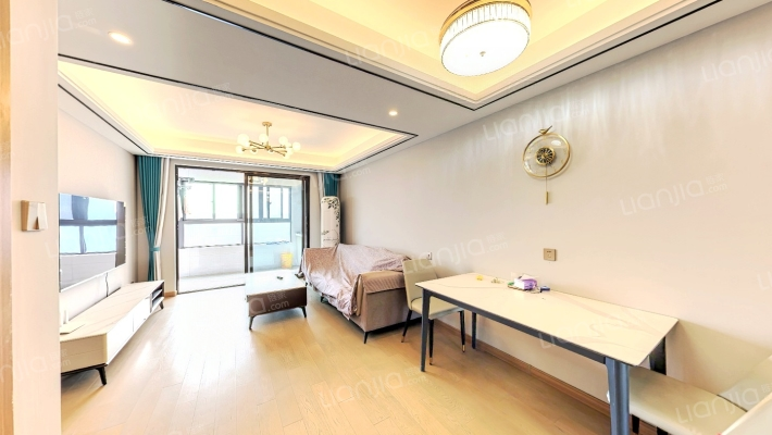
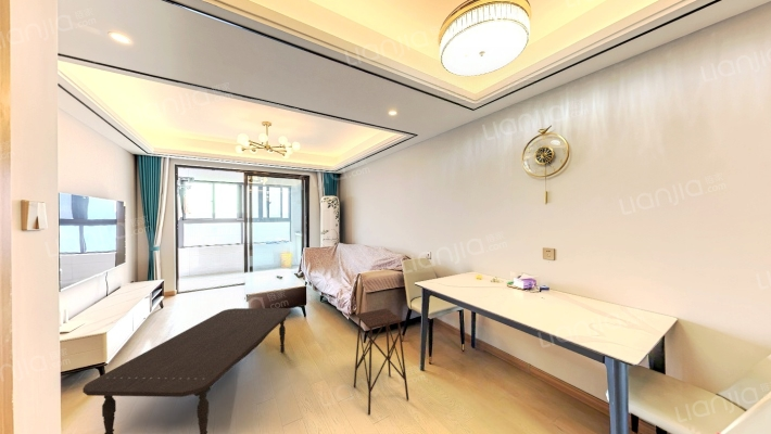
+ side table (381, 353)
+ coffee table (217, 360)
